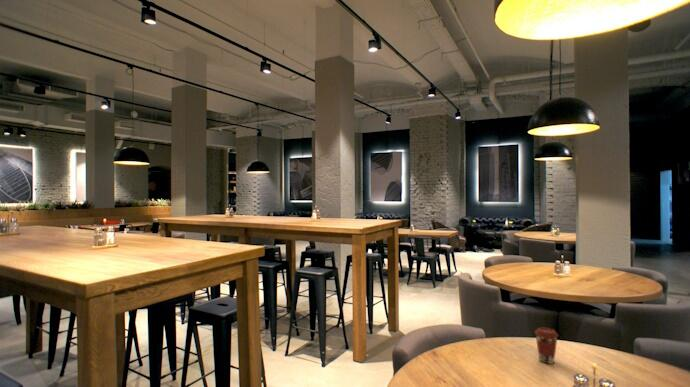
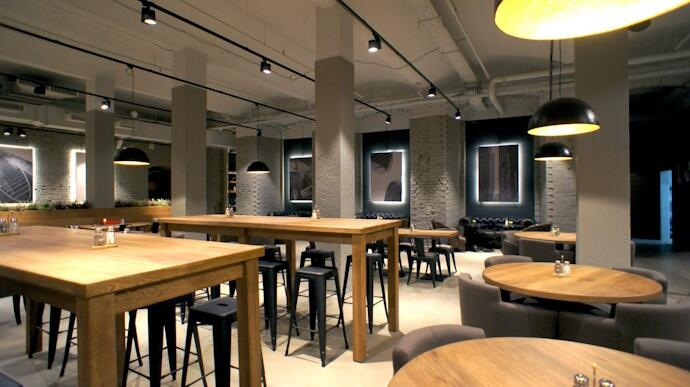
- coffee cup (546, 345)
